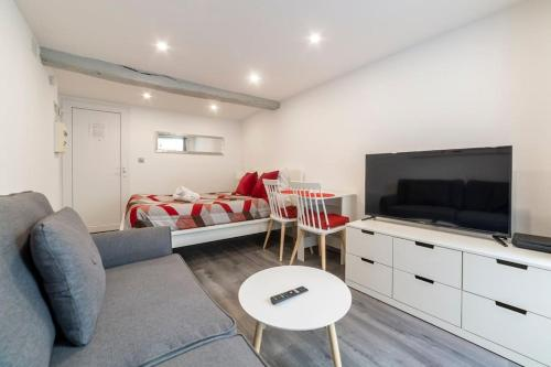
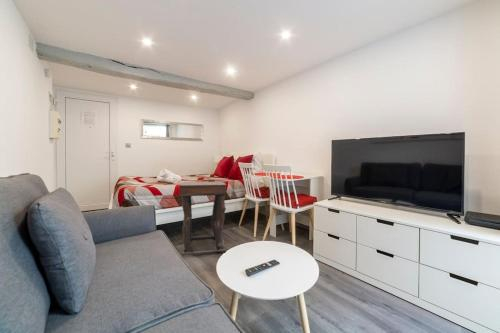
+ side table (212, 214)
